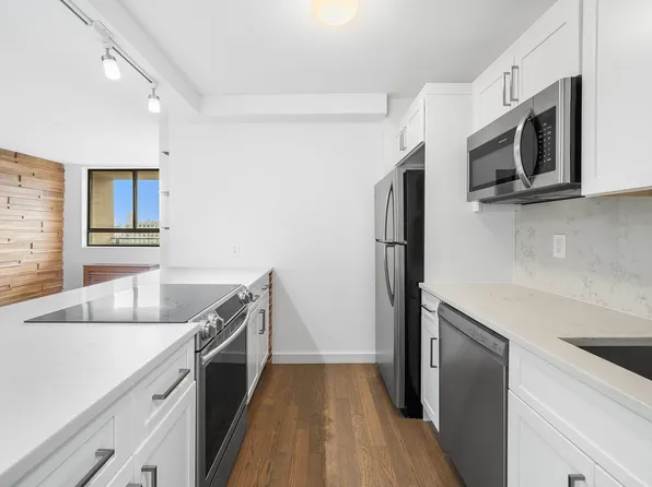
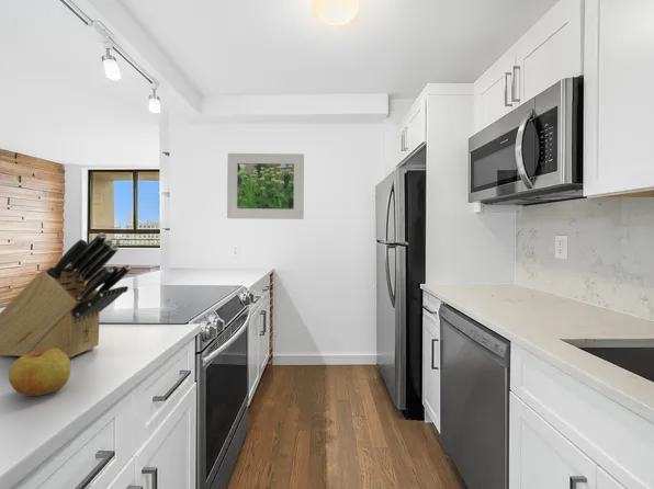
+ apple (41, 371)
+ knife block (55, 292)
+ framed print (266, 185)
